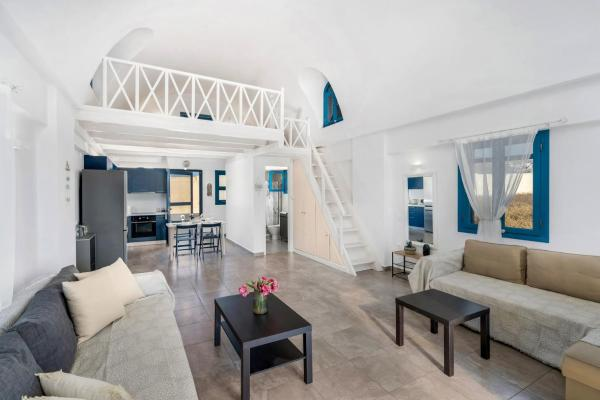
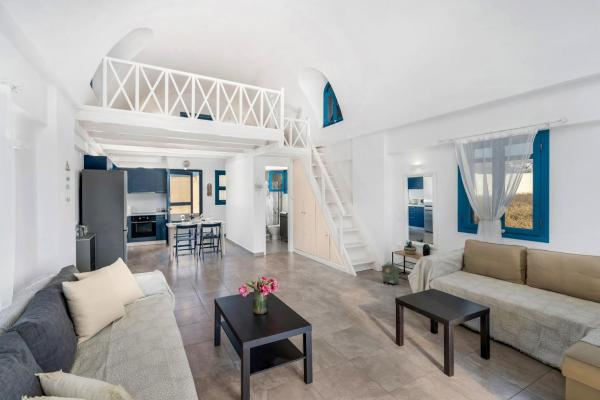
+ backpack (391, 273)
